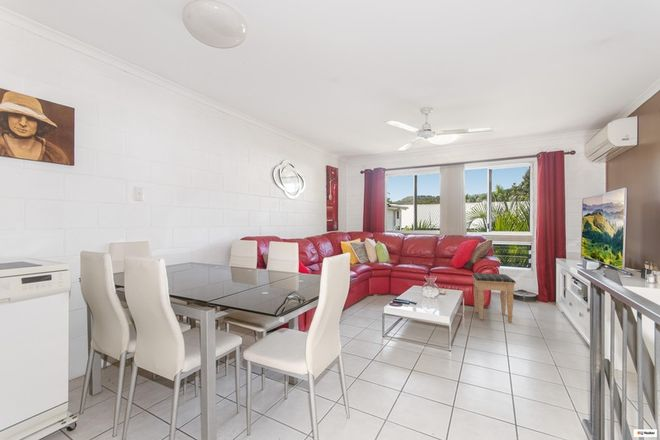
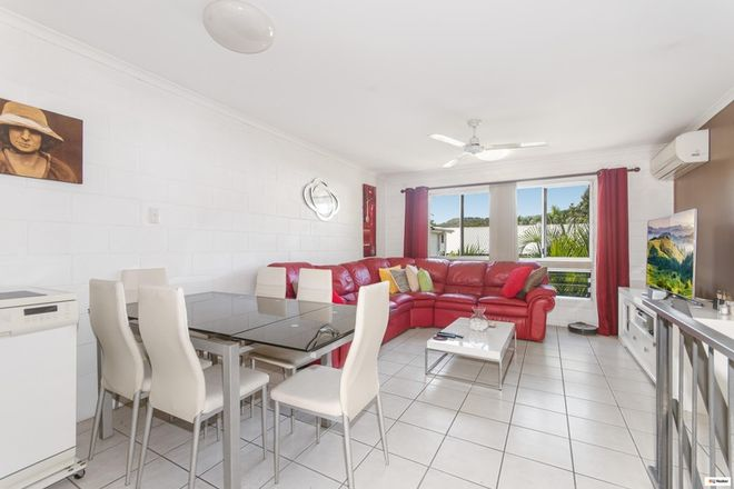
- footstool (492, 289)
